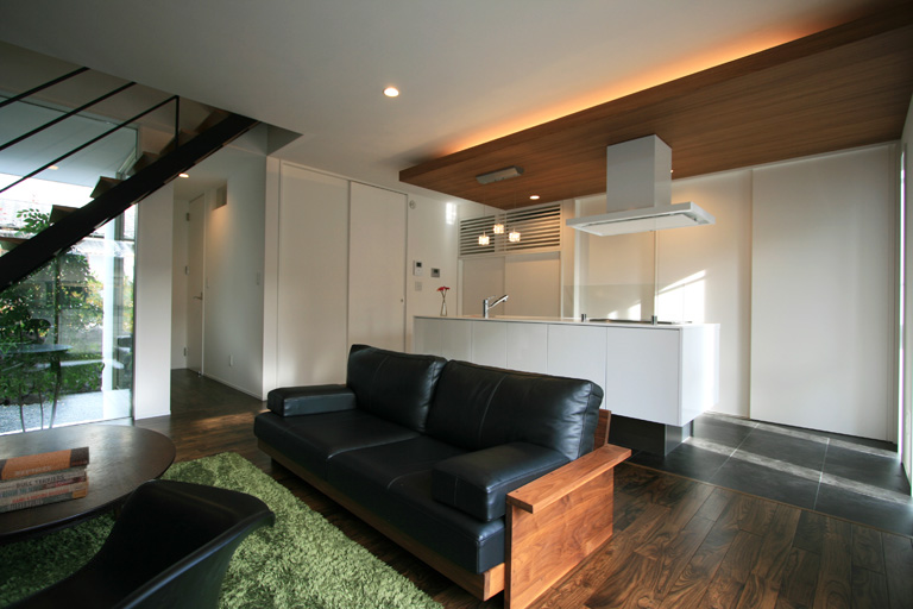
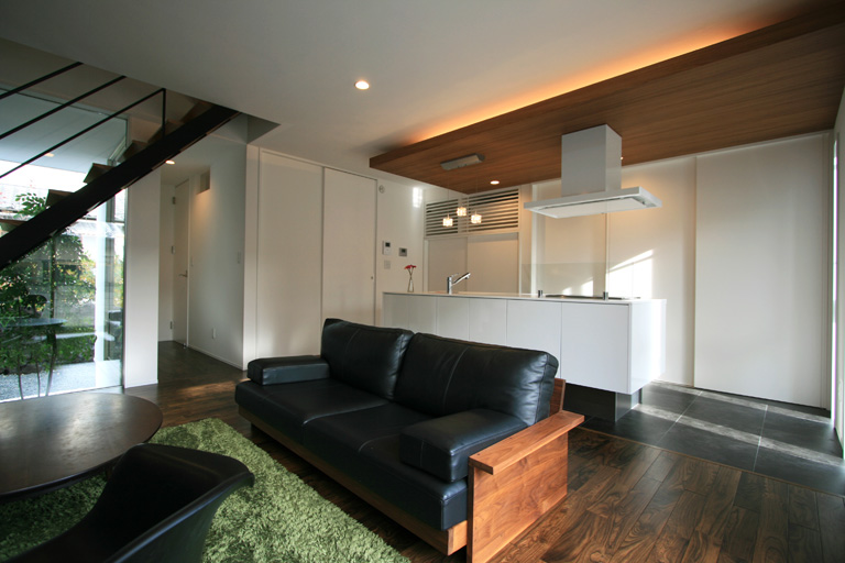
- book stack (39, 478)
